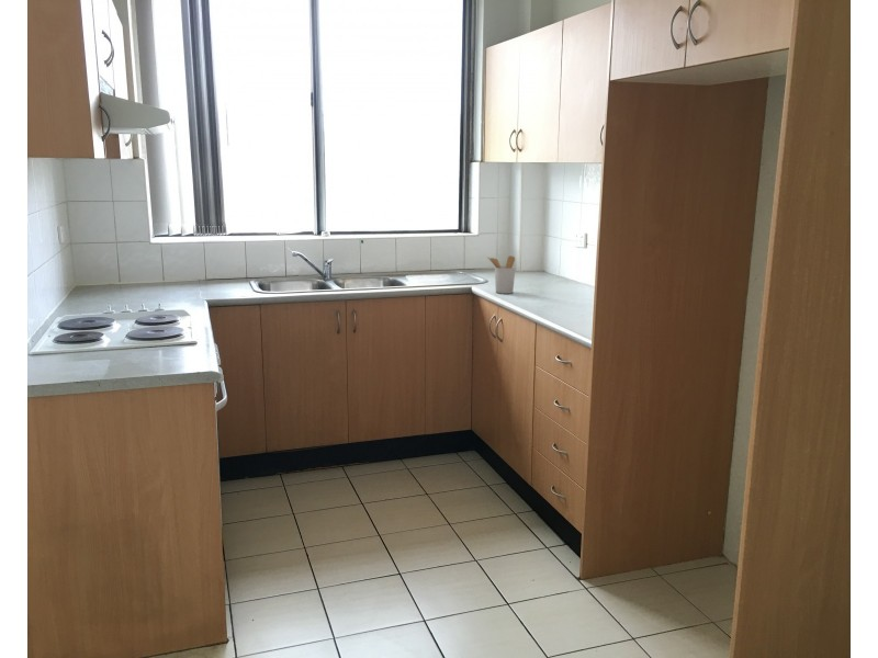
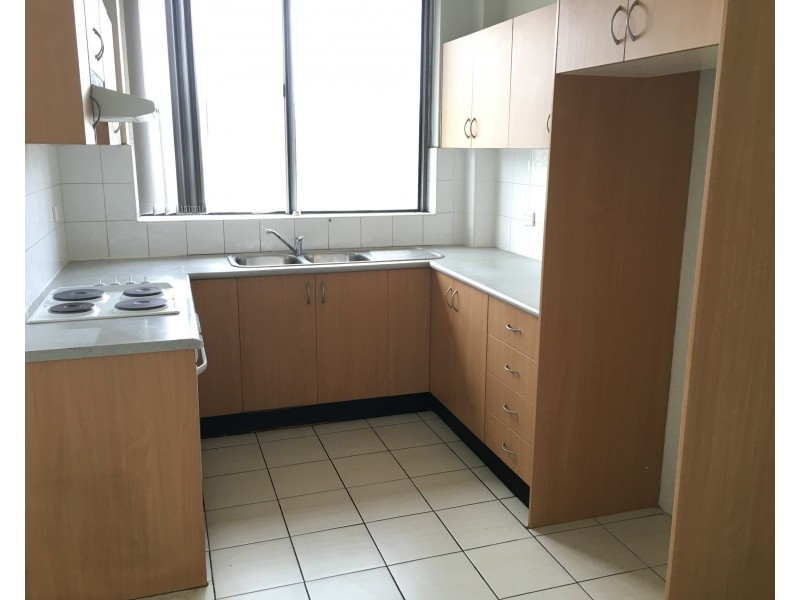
- utensil holder (499, 273)
